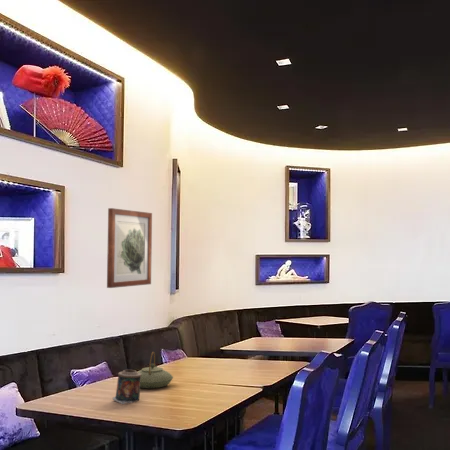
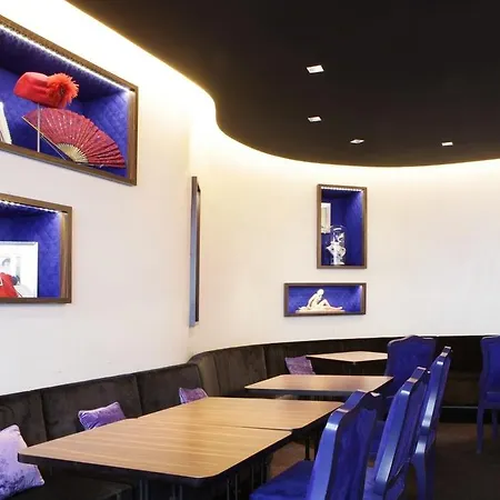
- wall art (130, 248)
- teapot (152, 368)
- candle (126, 385)
